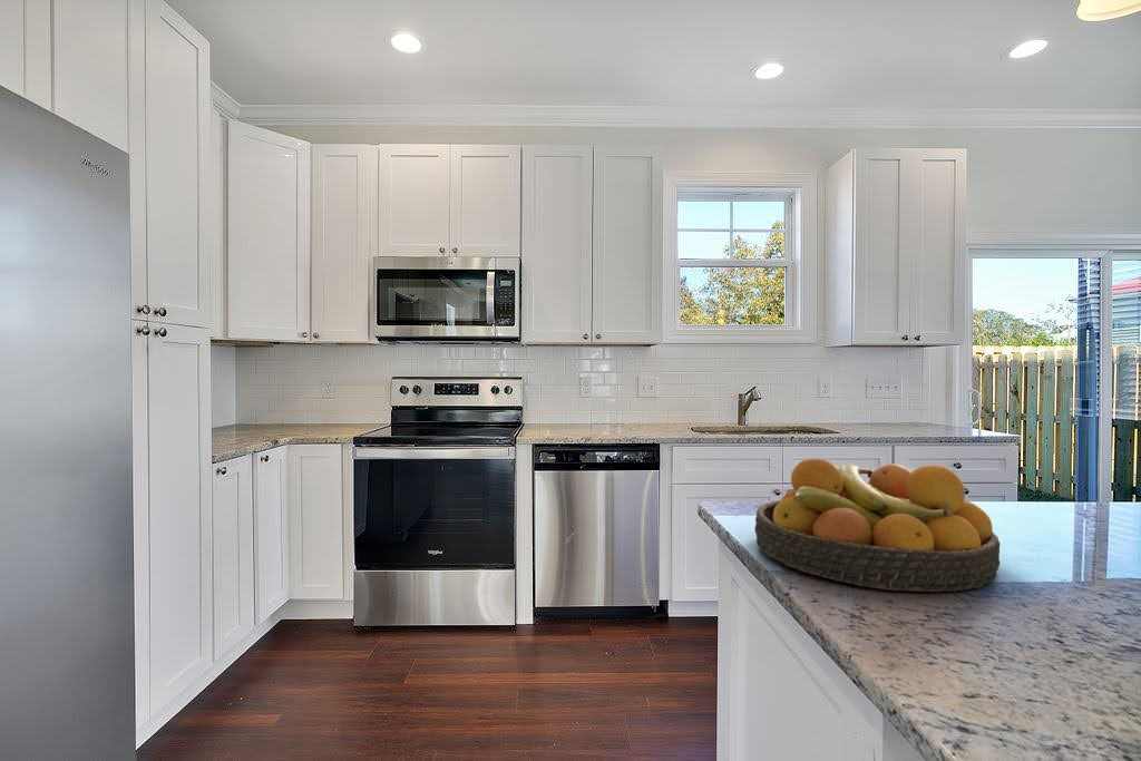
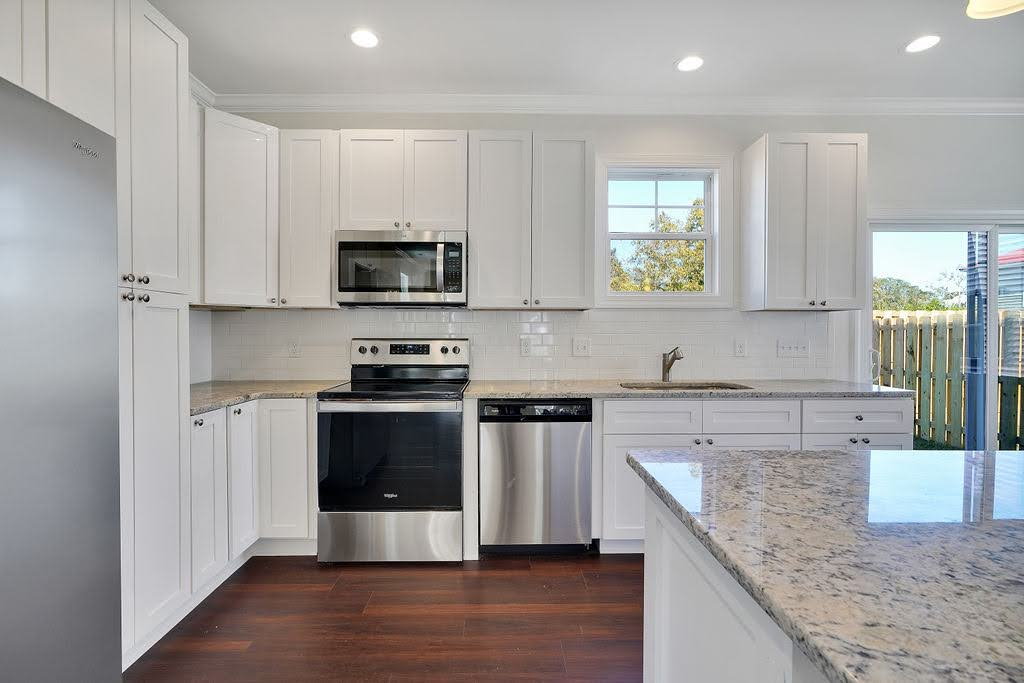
- fruit bowl (866, 506)
